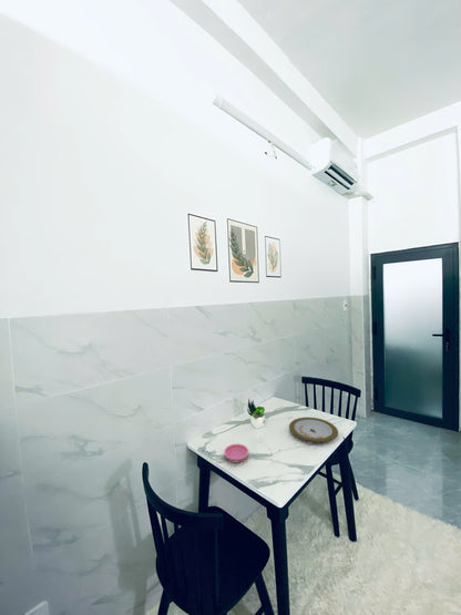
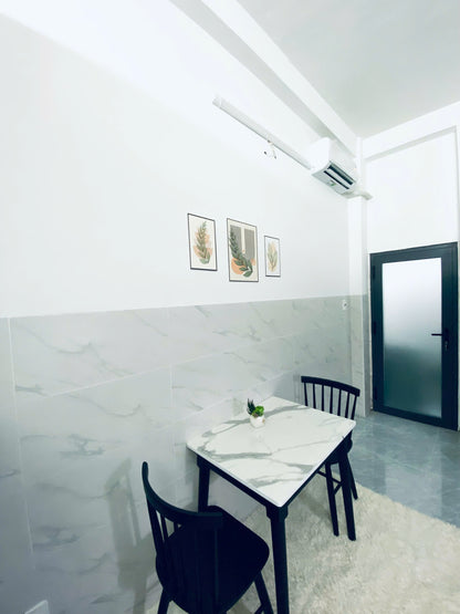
- saucer (236, 453)
- plate (313, 430)
